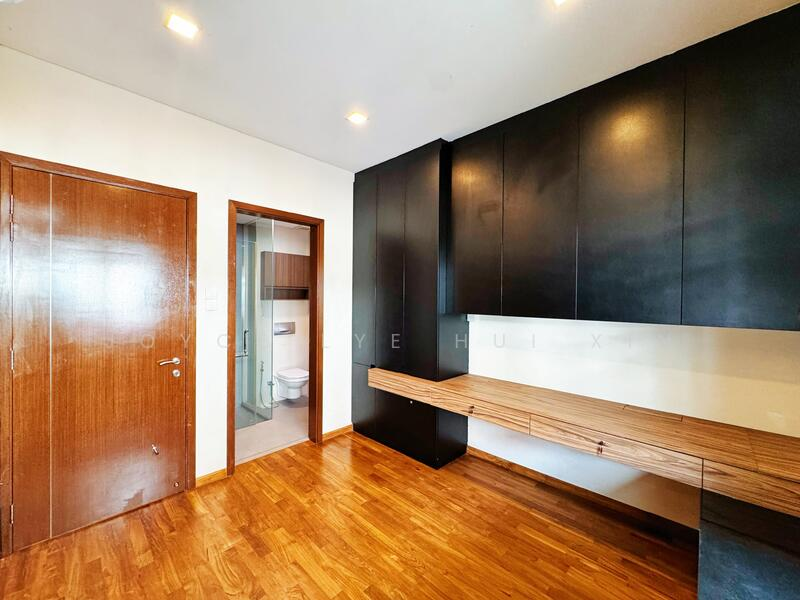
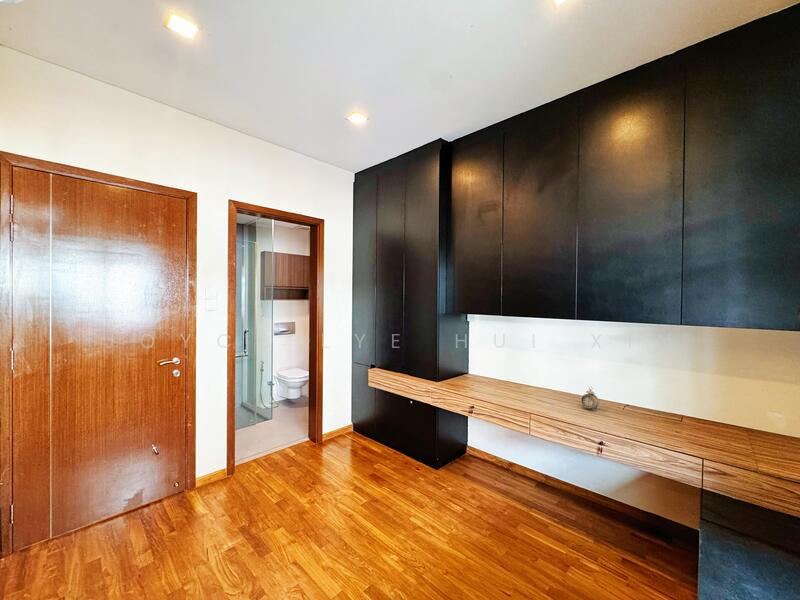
+ alarm clock (589, 398)
